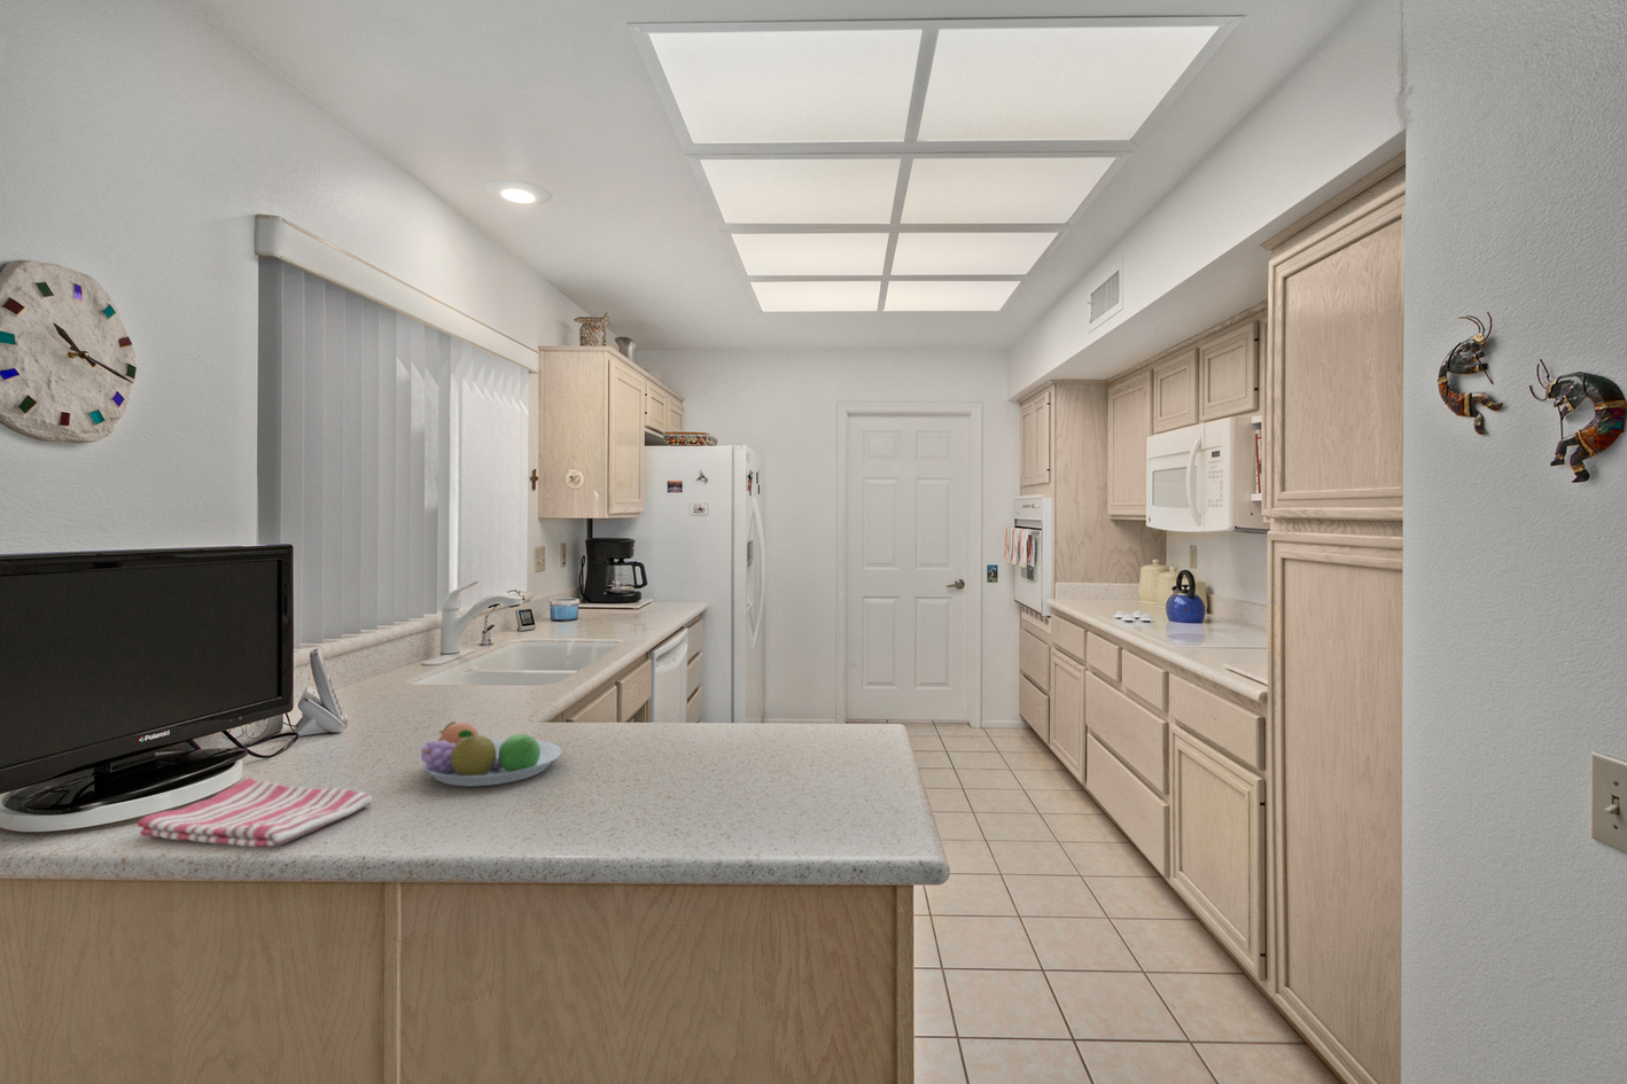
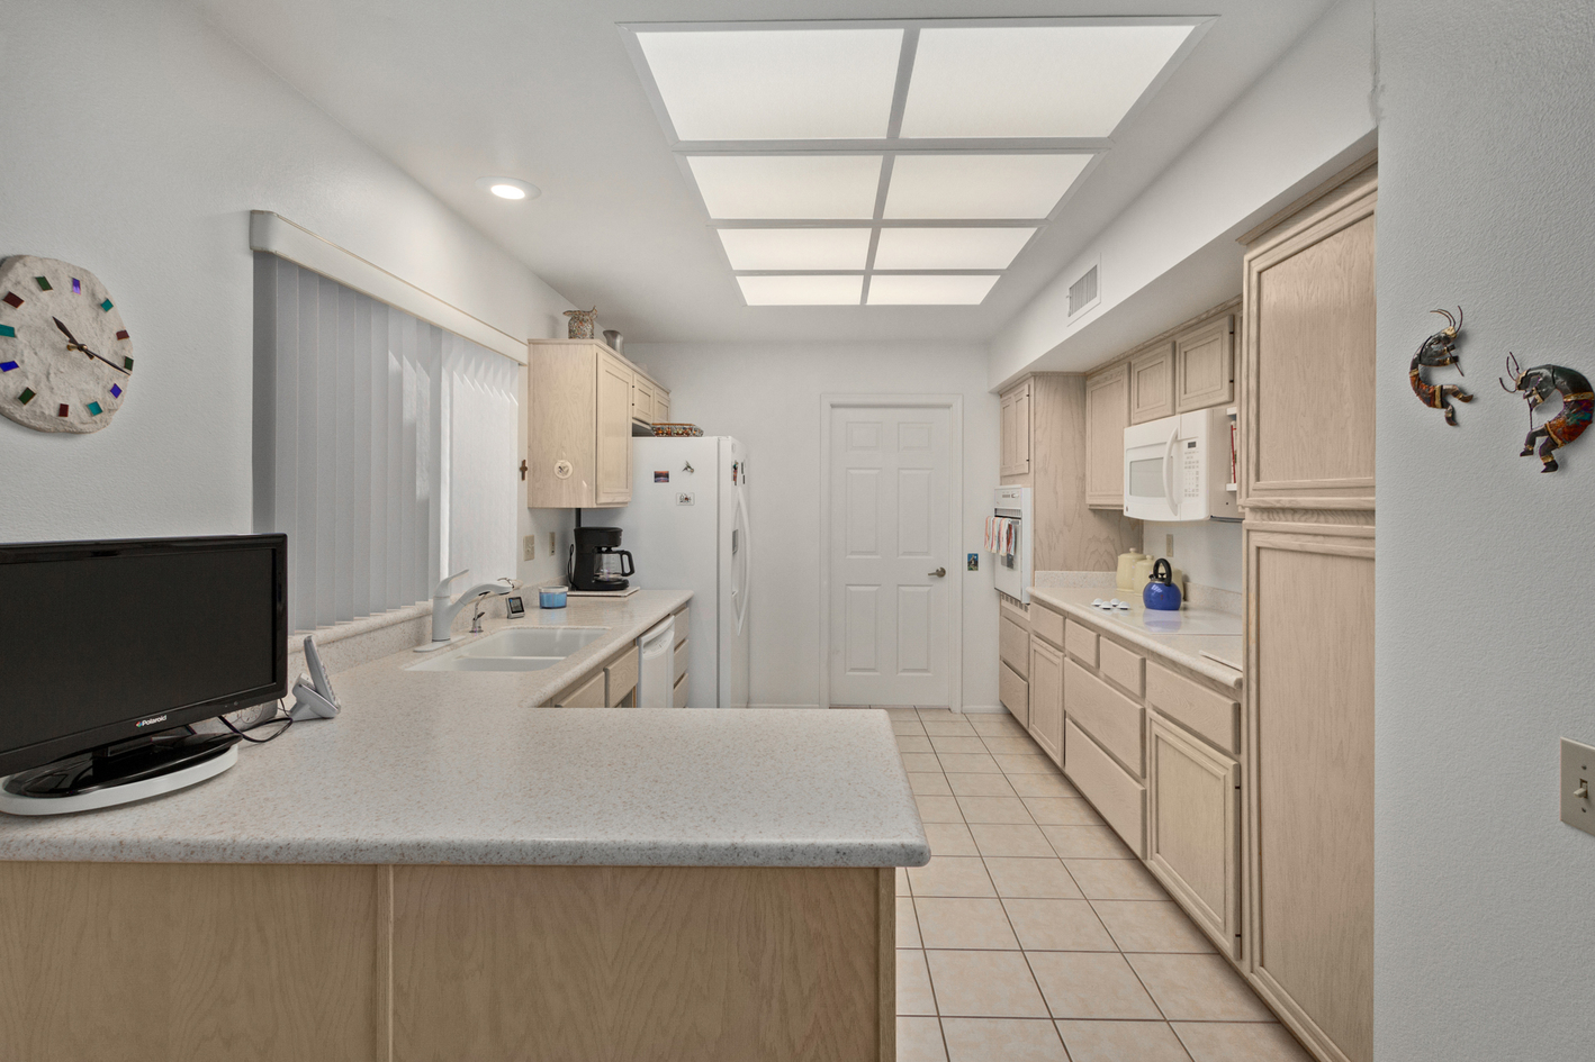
- dish towel (260, 808)
- fruit bowl (494, 744)
